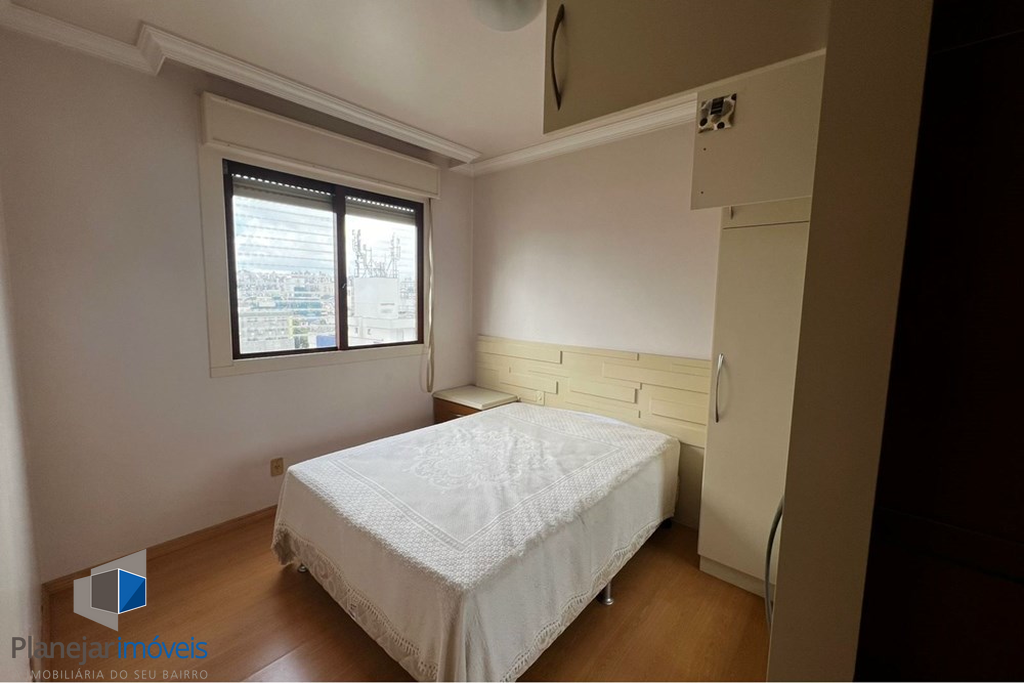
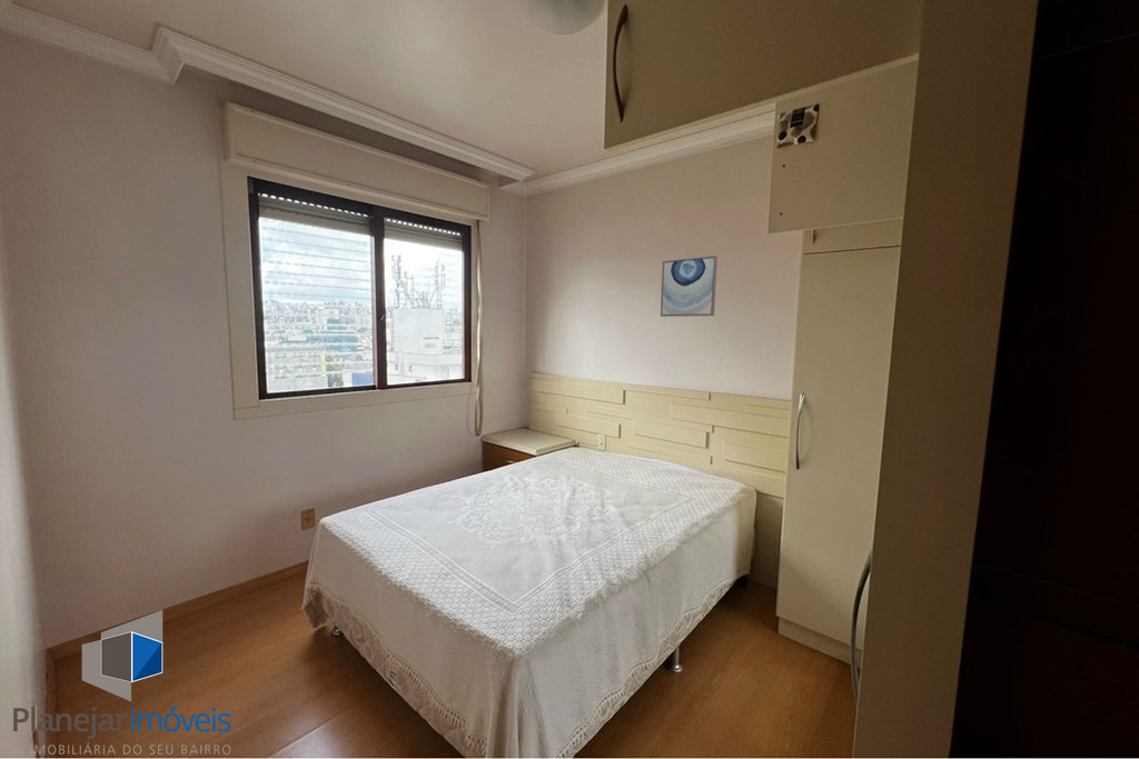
+ wall art (687, 287)
